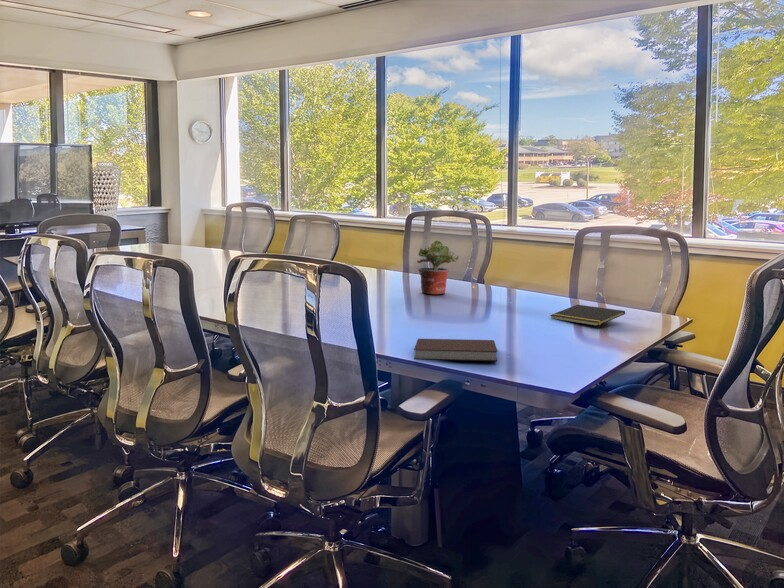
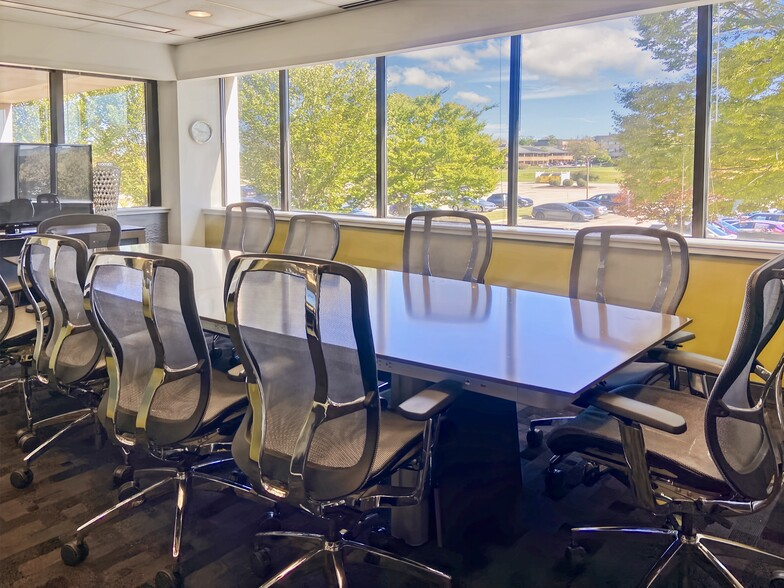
- potted plant (437, 266)
- notepad (586, 314)
- notebook (455, 349)
